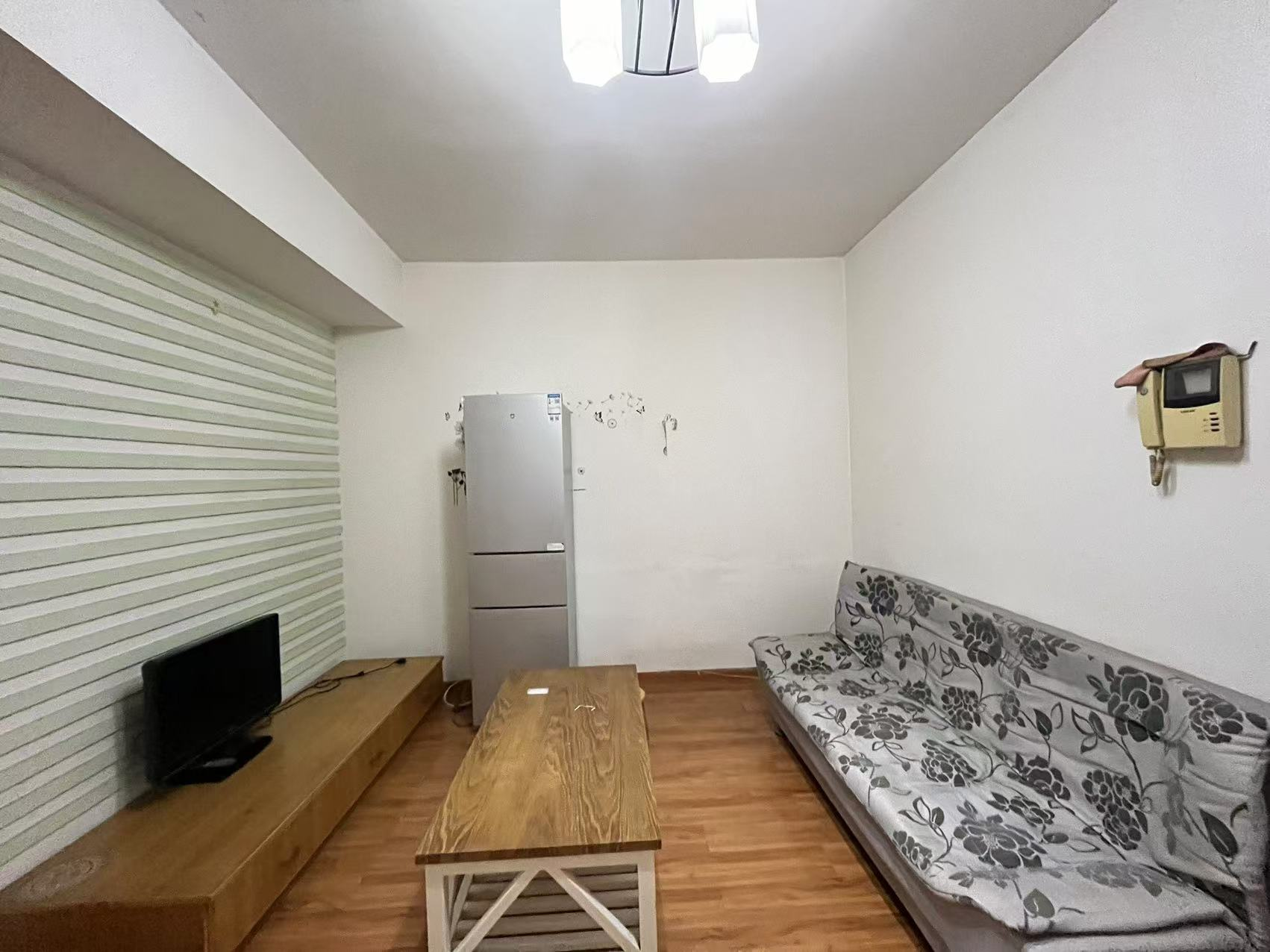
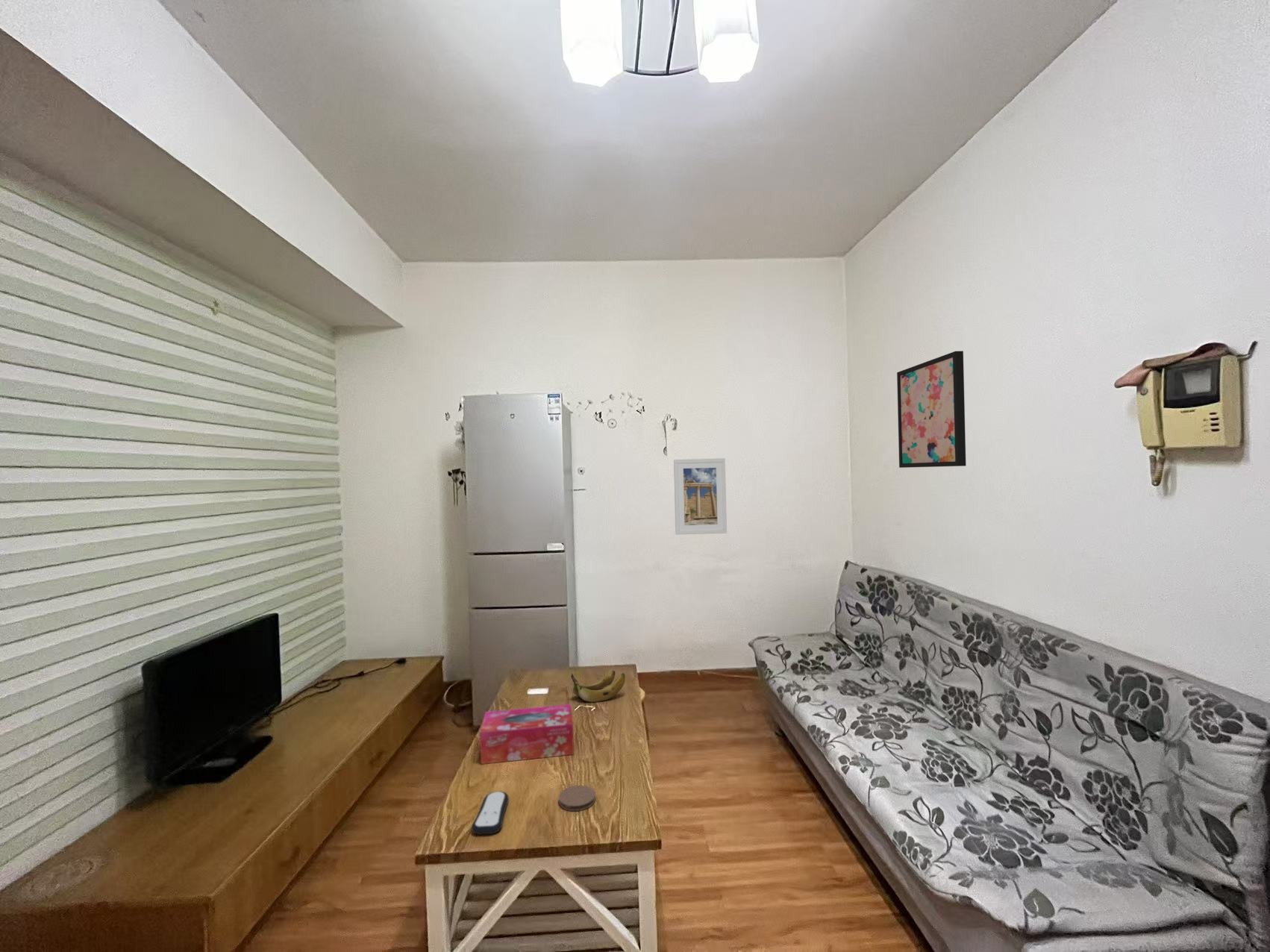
+ tissue box (528, 733)
+ remote control (492, 811)
+ coaster (577, 798)
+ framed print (700, 496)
+ banana (599, 683)
+ wall art (928, 415)
